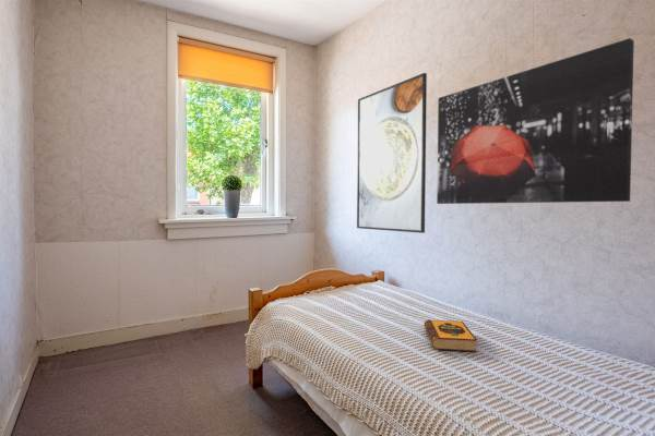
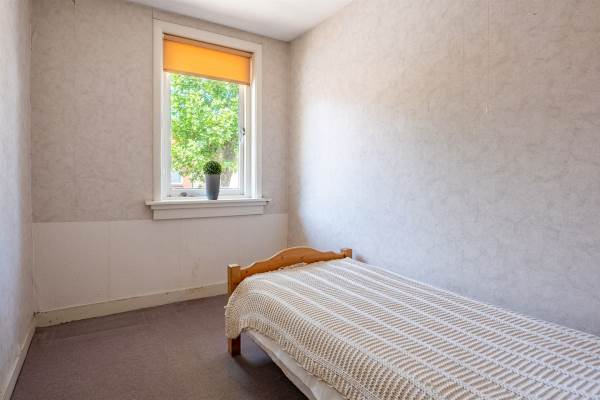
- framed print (388, 159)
- wall art (514, 138)
- hardback book (448, 334)
